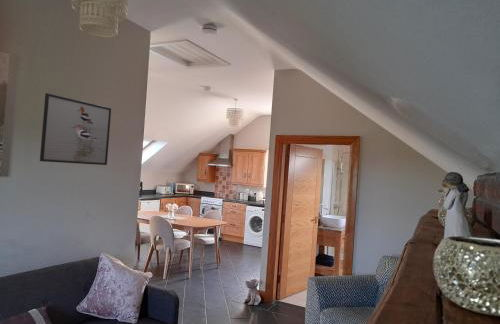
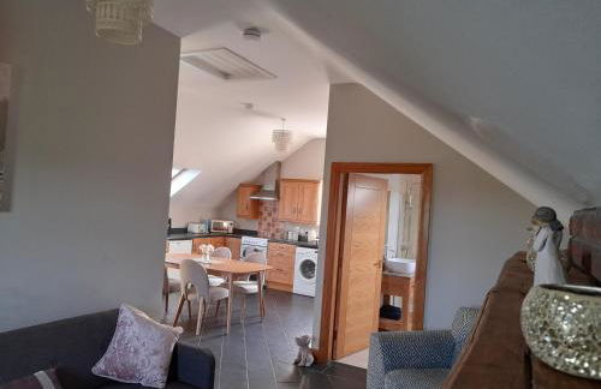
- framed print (78, 132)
